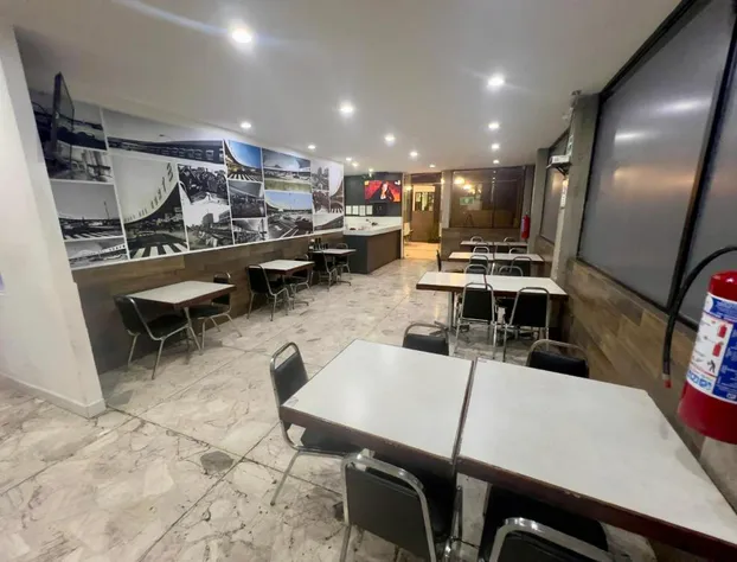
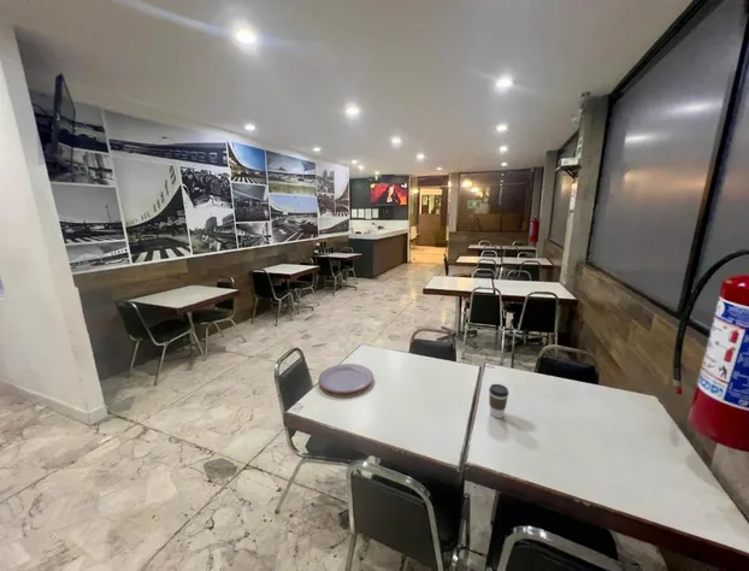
+ coffee cup (497, 401)
+ plate (346, 378)
